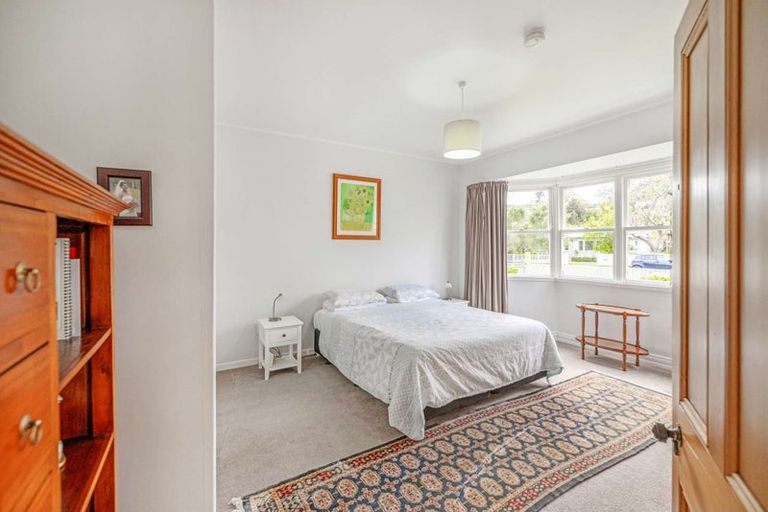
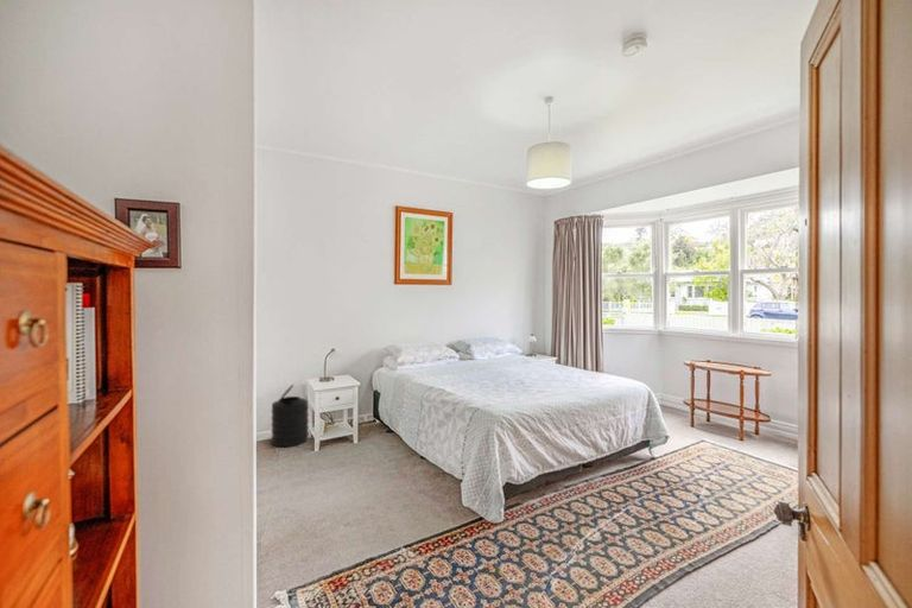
+ trash can (290, 412)
